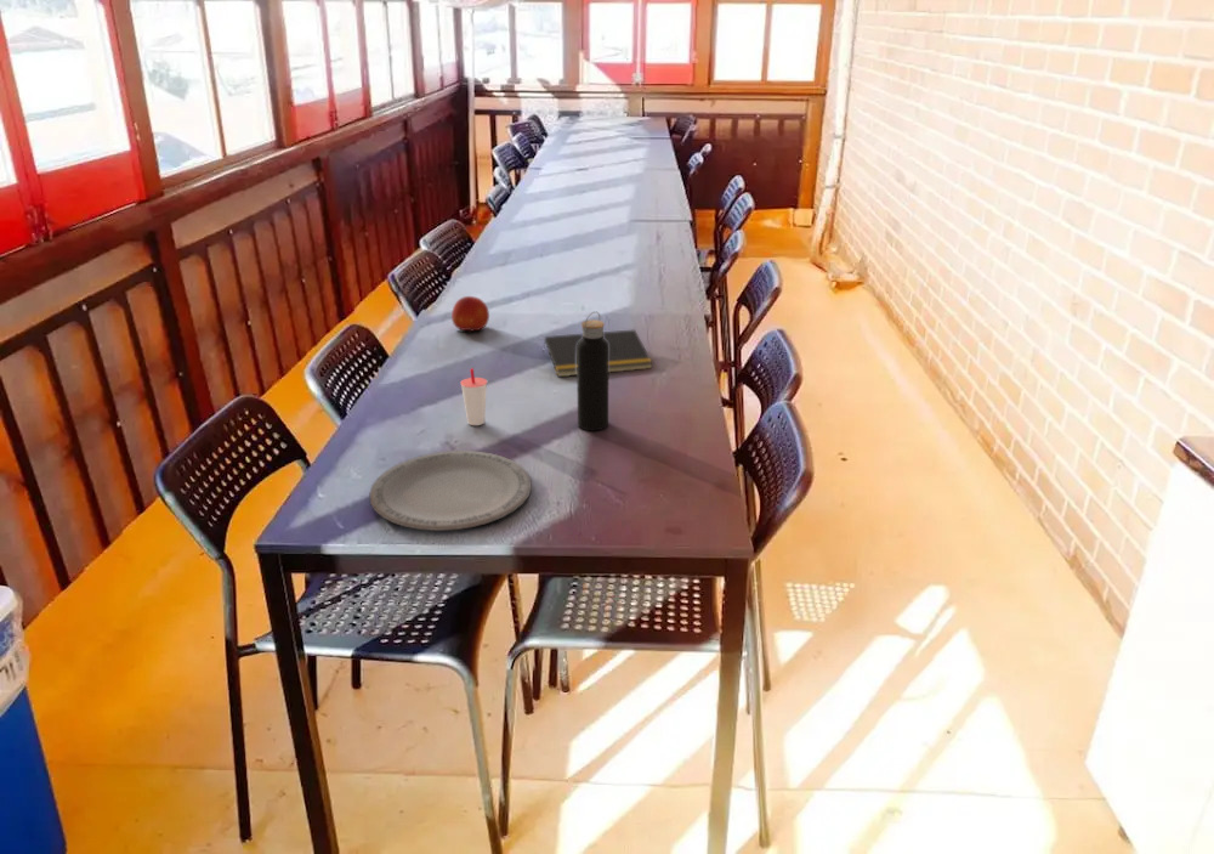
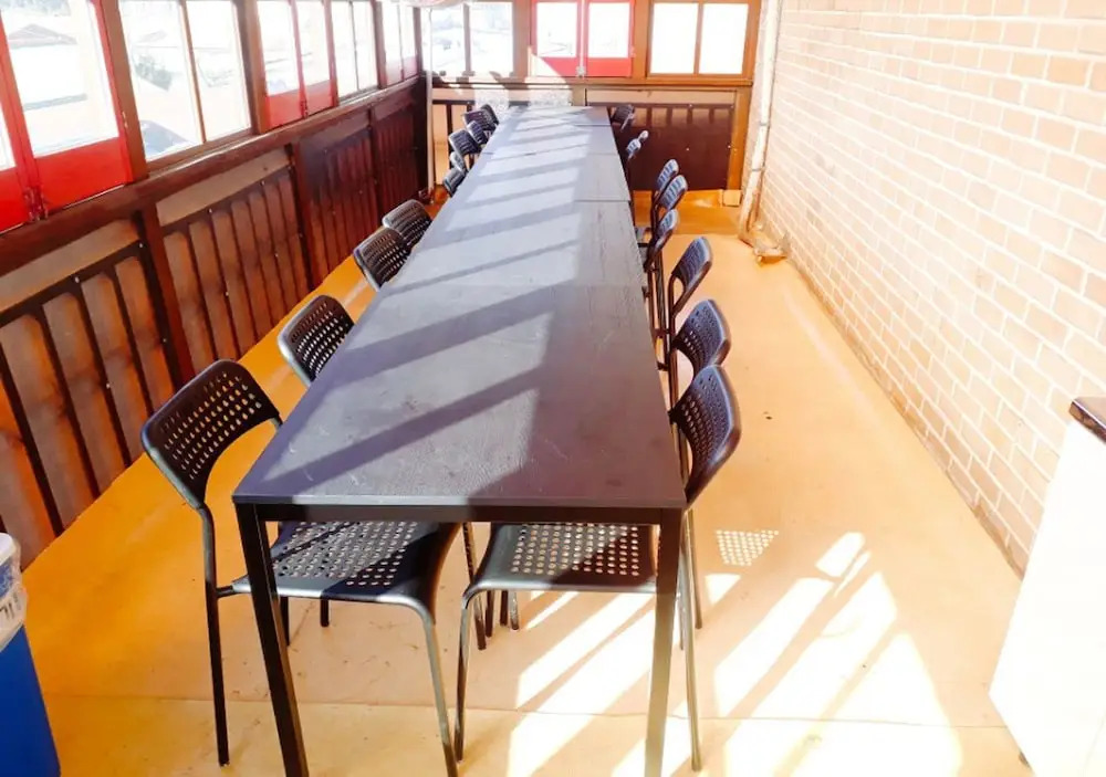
- water bottle (592, 369)
- plate (452, 490)
- fruit (470, 312)
- notepad (608, 352)
- cup (475, 395)
